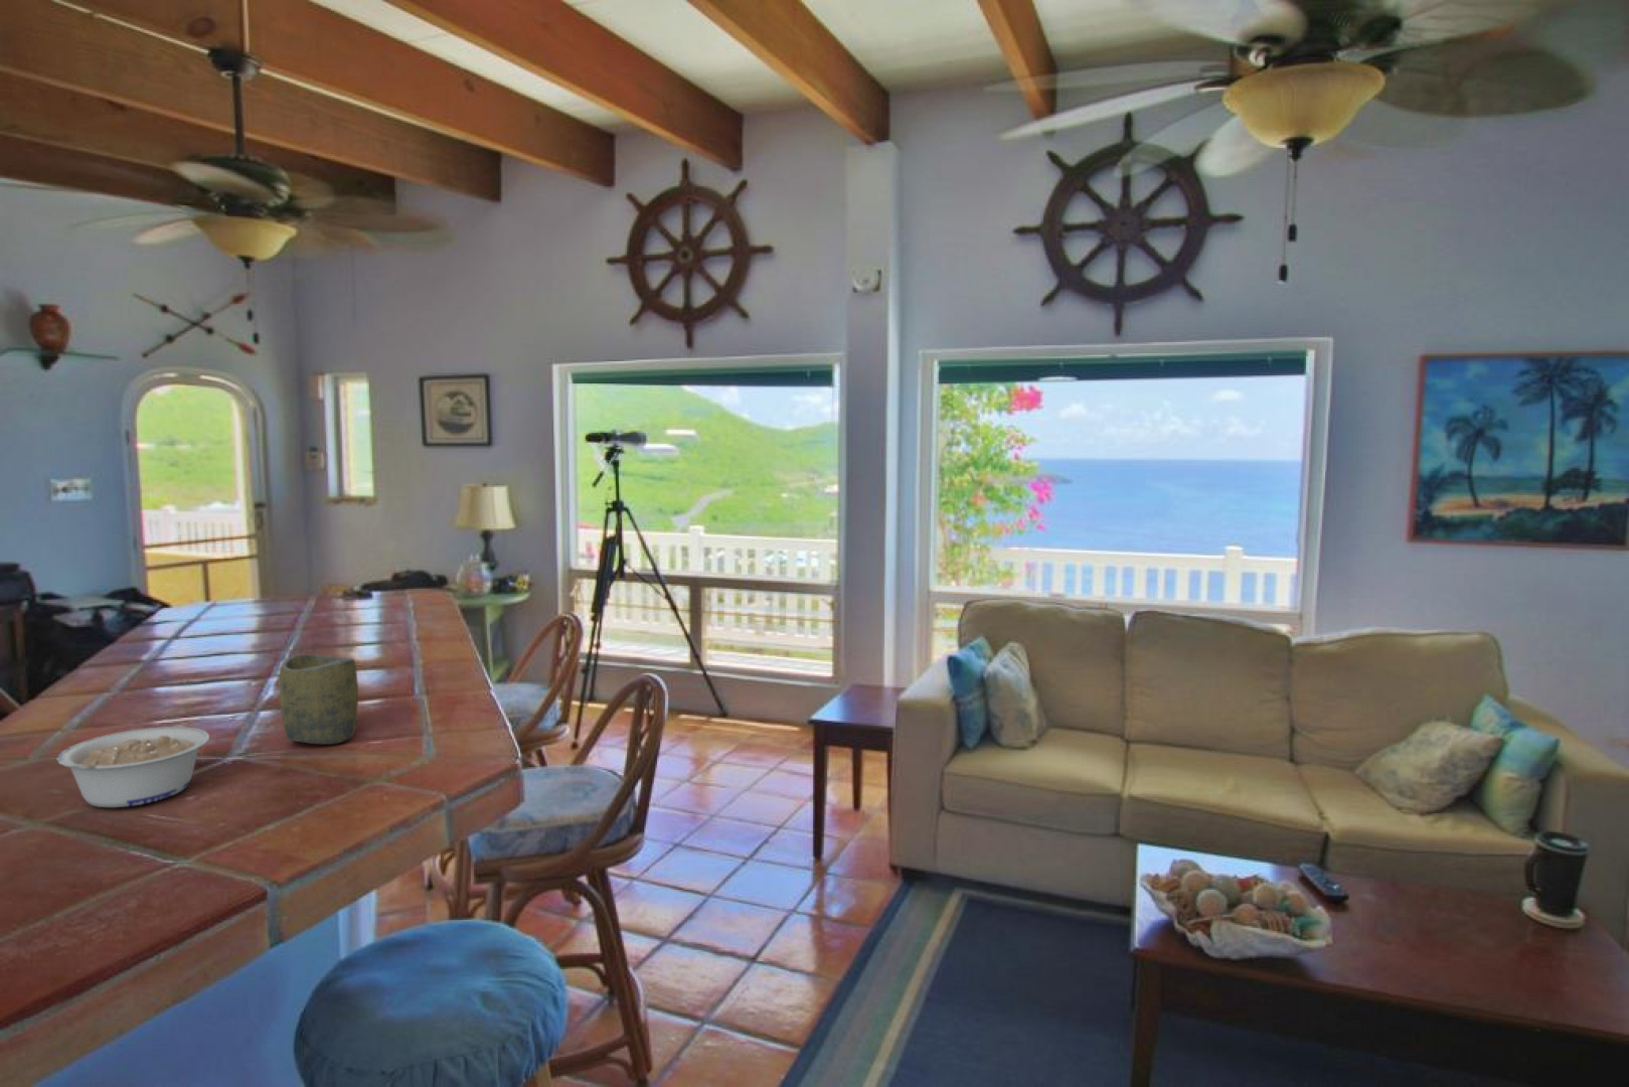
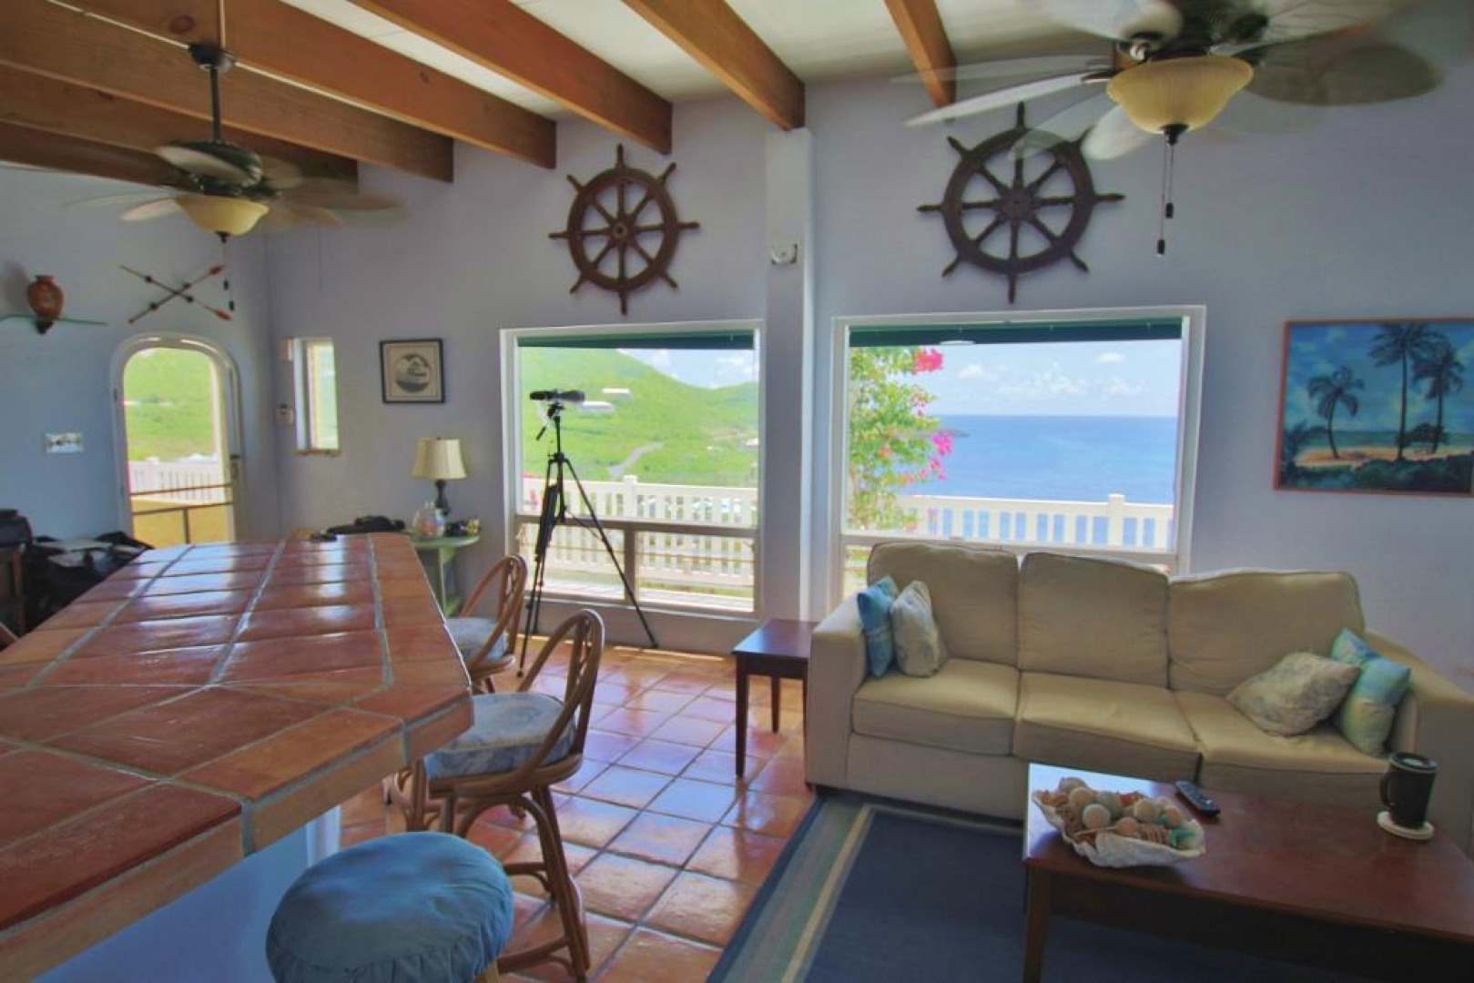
- legume (137, 766)
- cup (319, 699)
